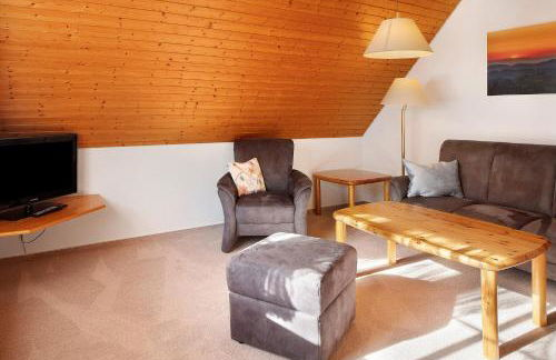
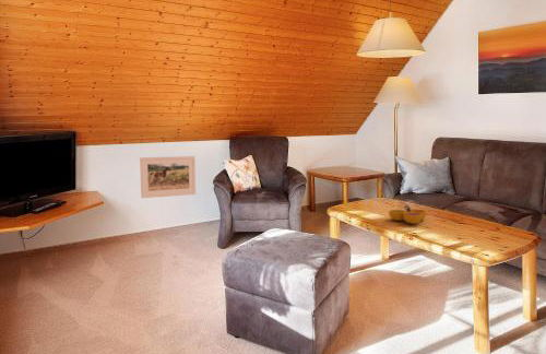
+ decorative bowl (411, 212)
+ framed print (168, 176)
